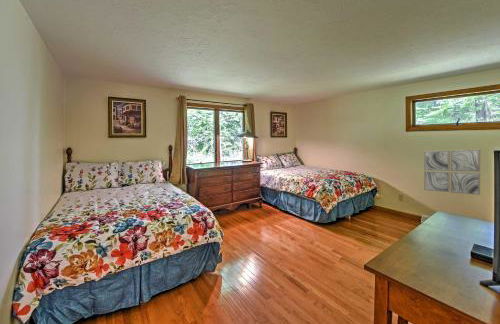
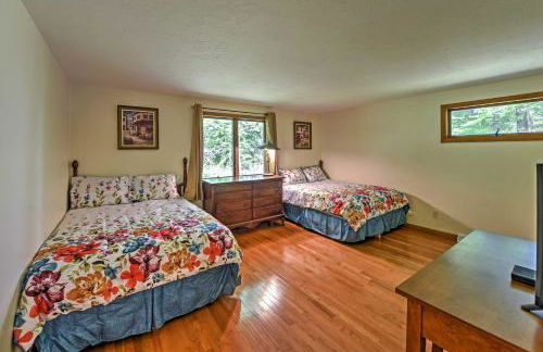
- wall art (449, 170)
